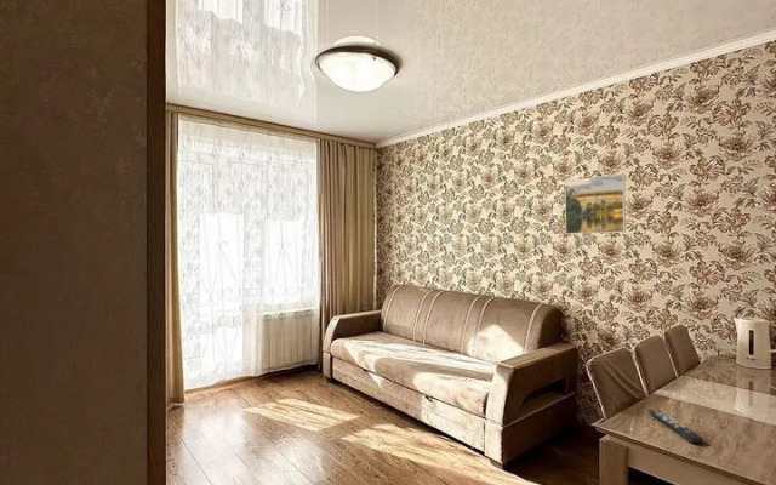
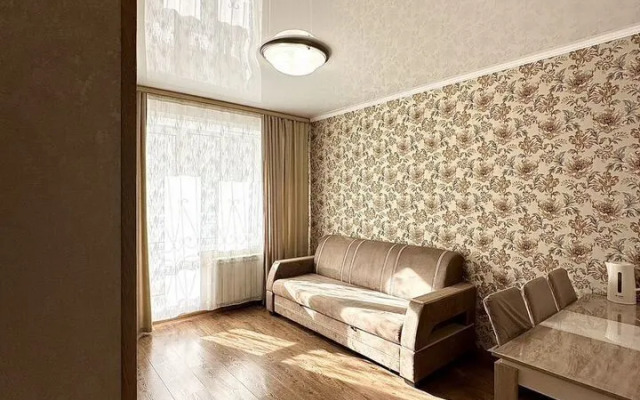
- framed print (593, 205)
- remote control (673, 424)
